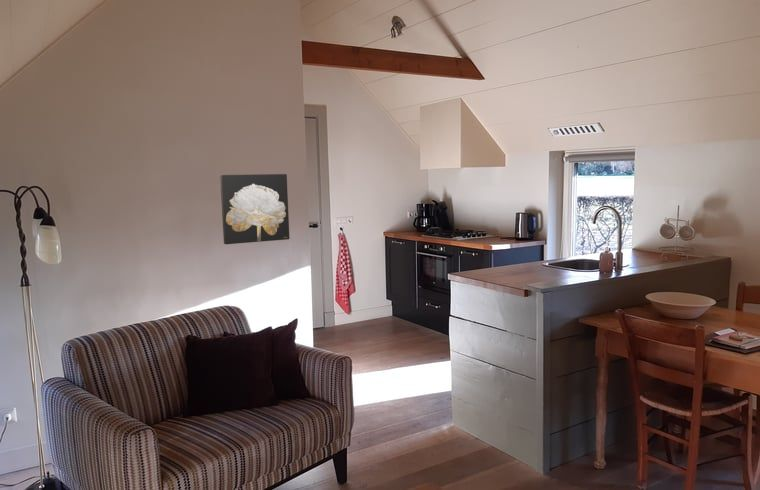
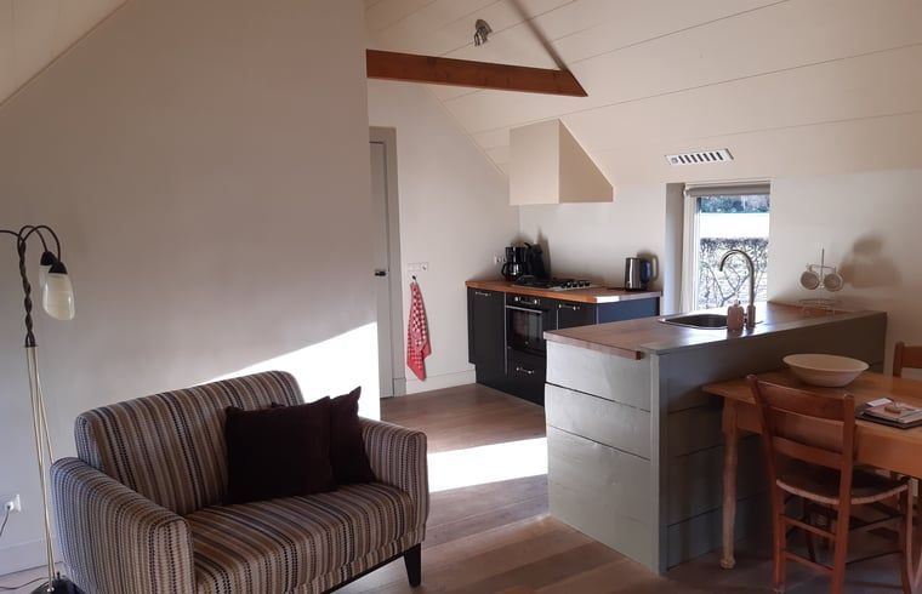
- wall art (255, 208)
